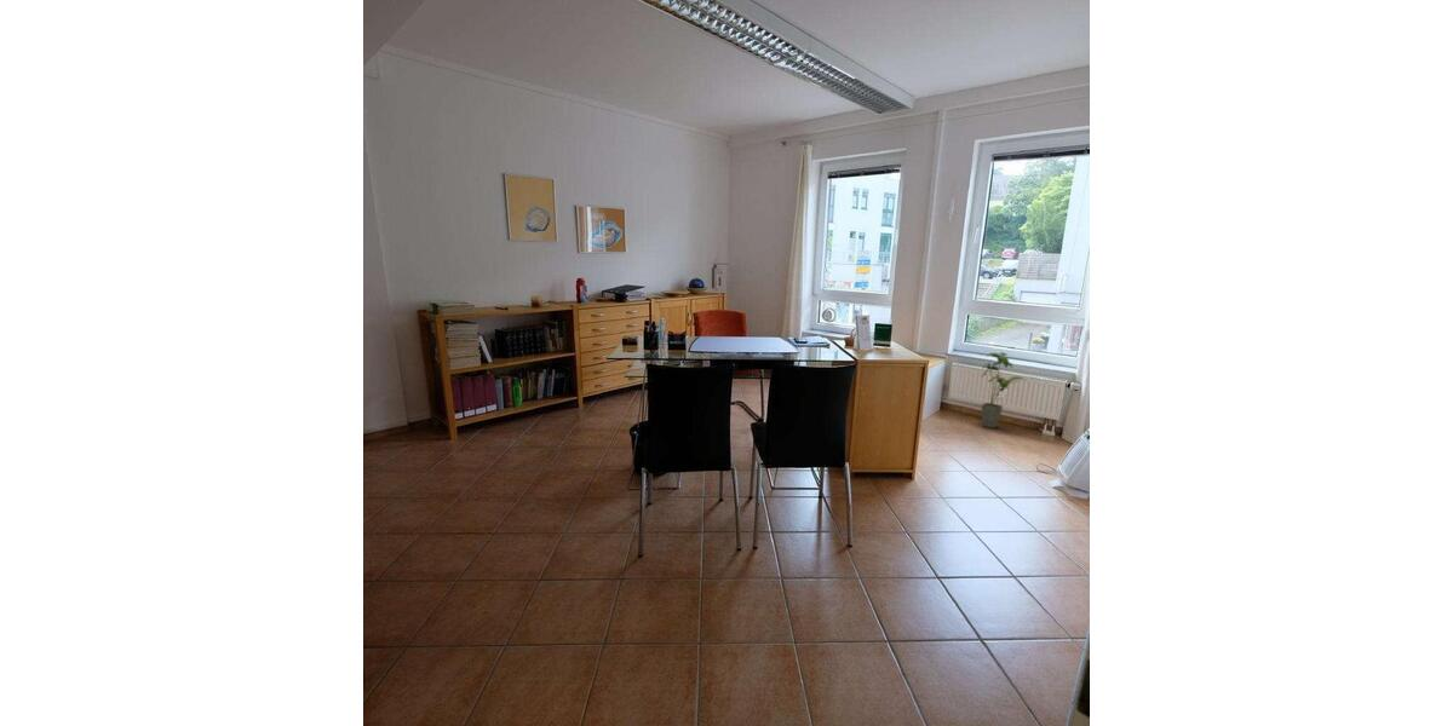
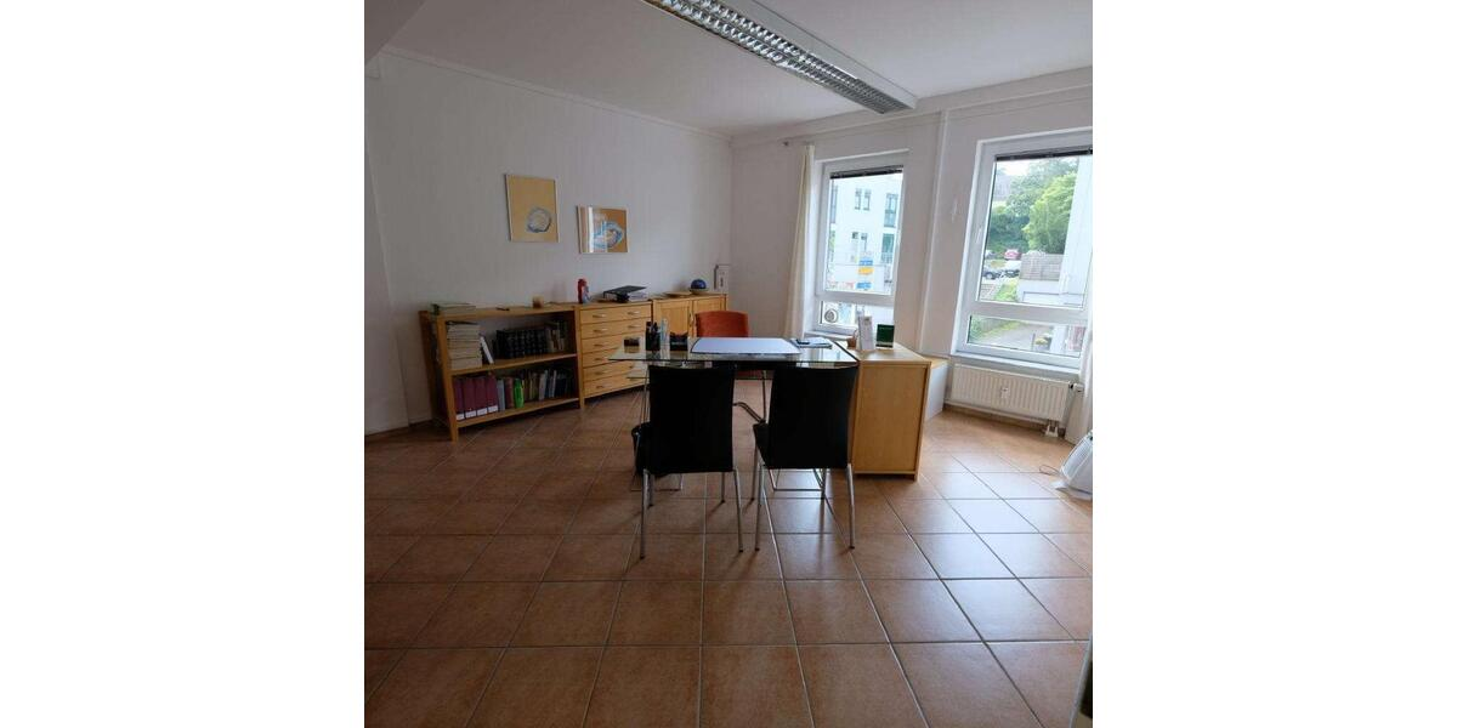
- house plant (999, 390)
